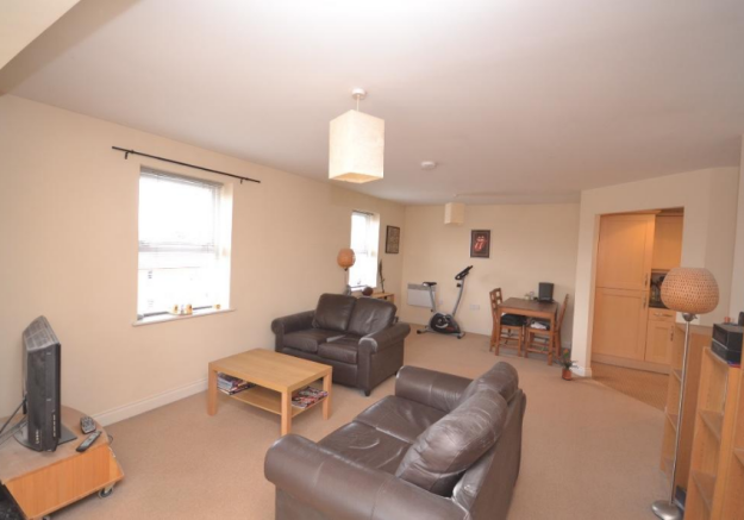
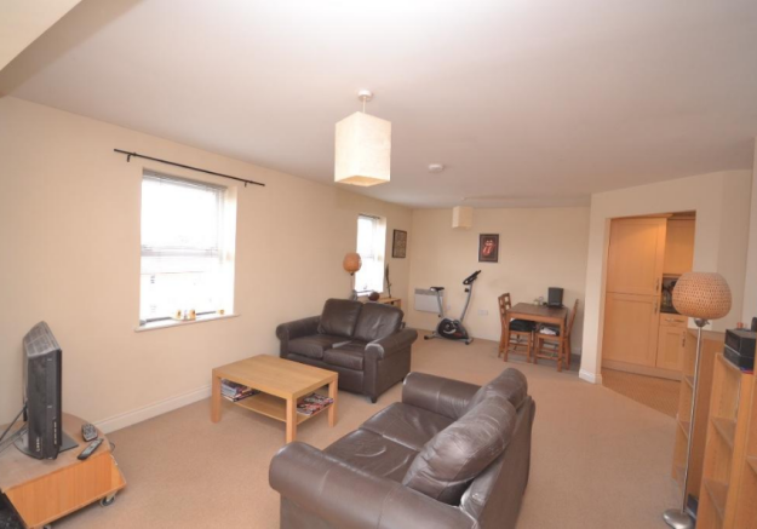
- potted plant (565, 364)
